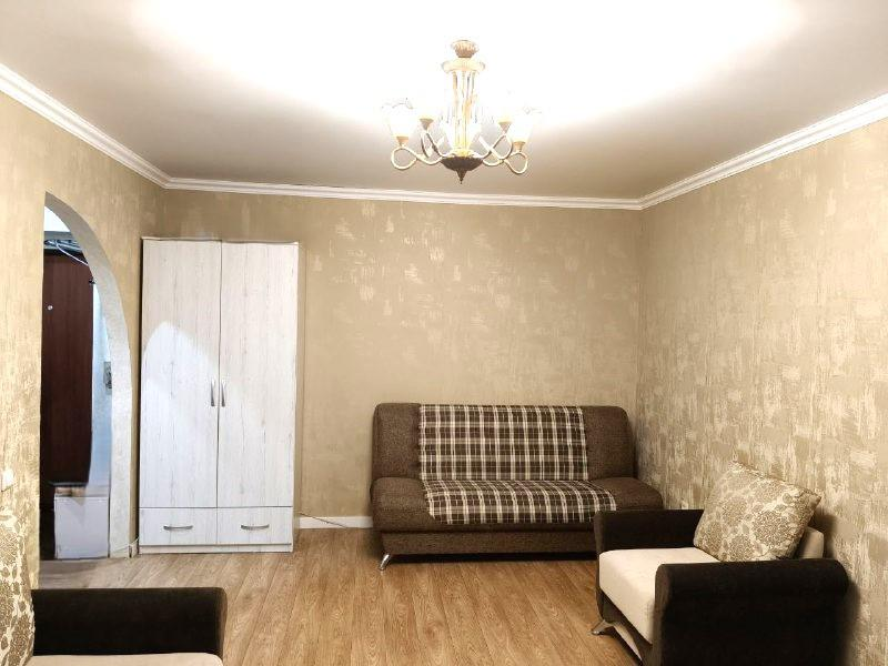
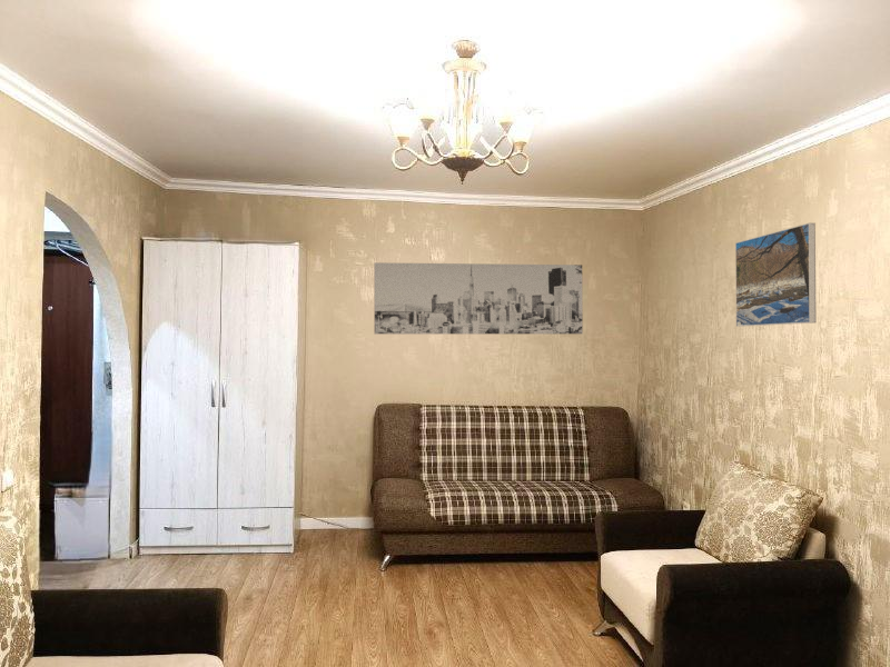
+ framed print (772, 279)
+ wall art (479, 299)
